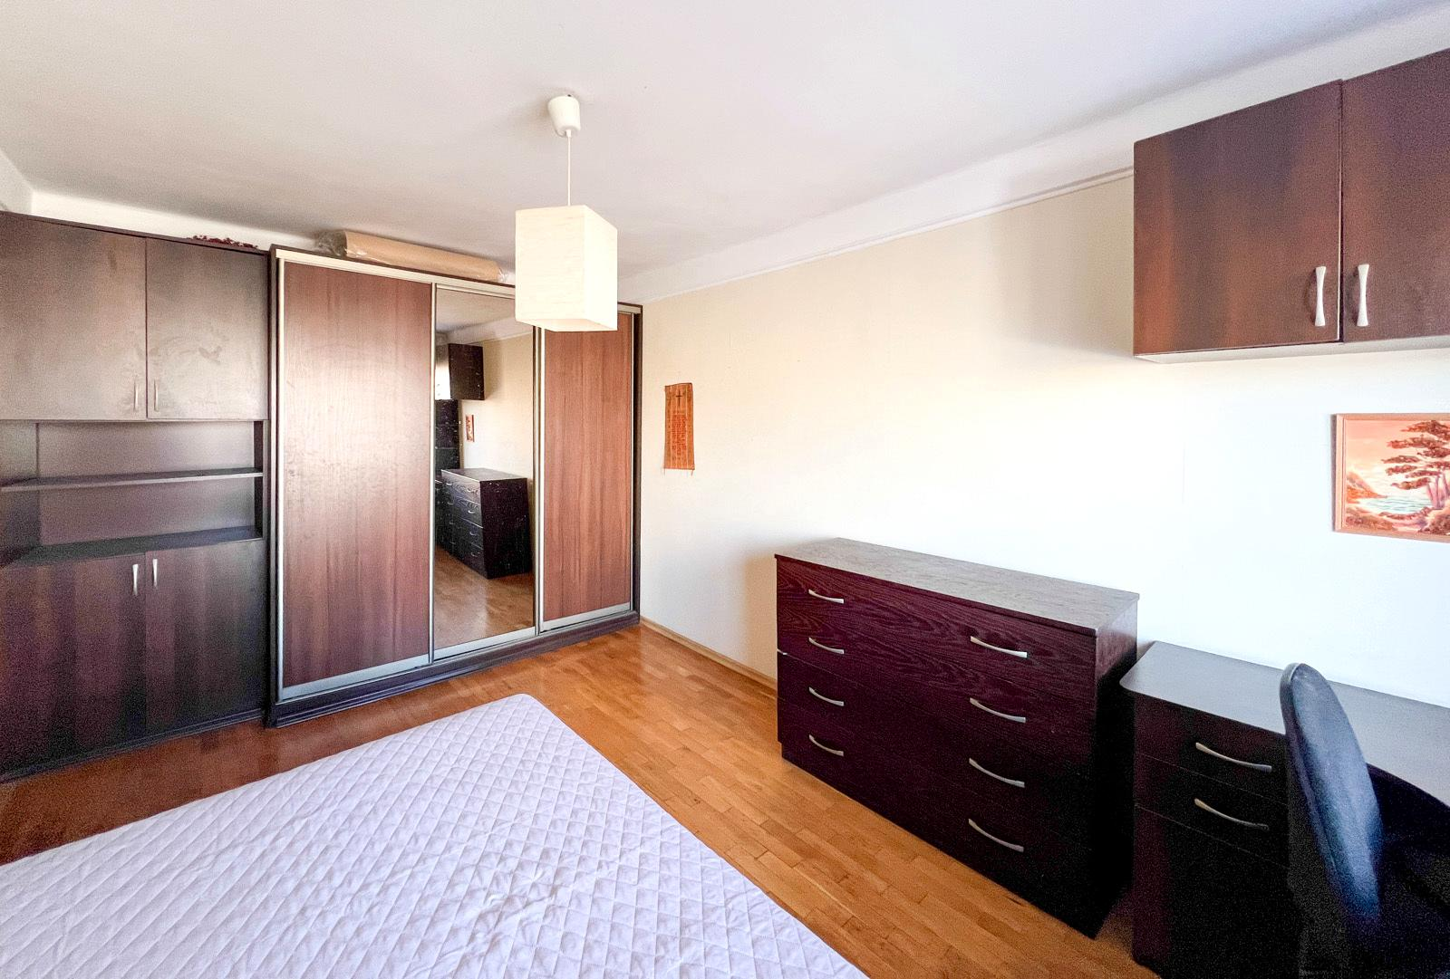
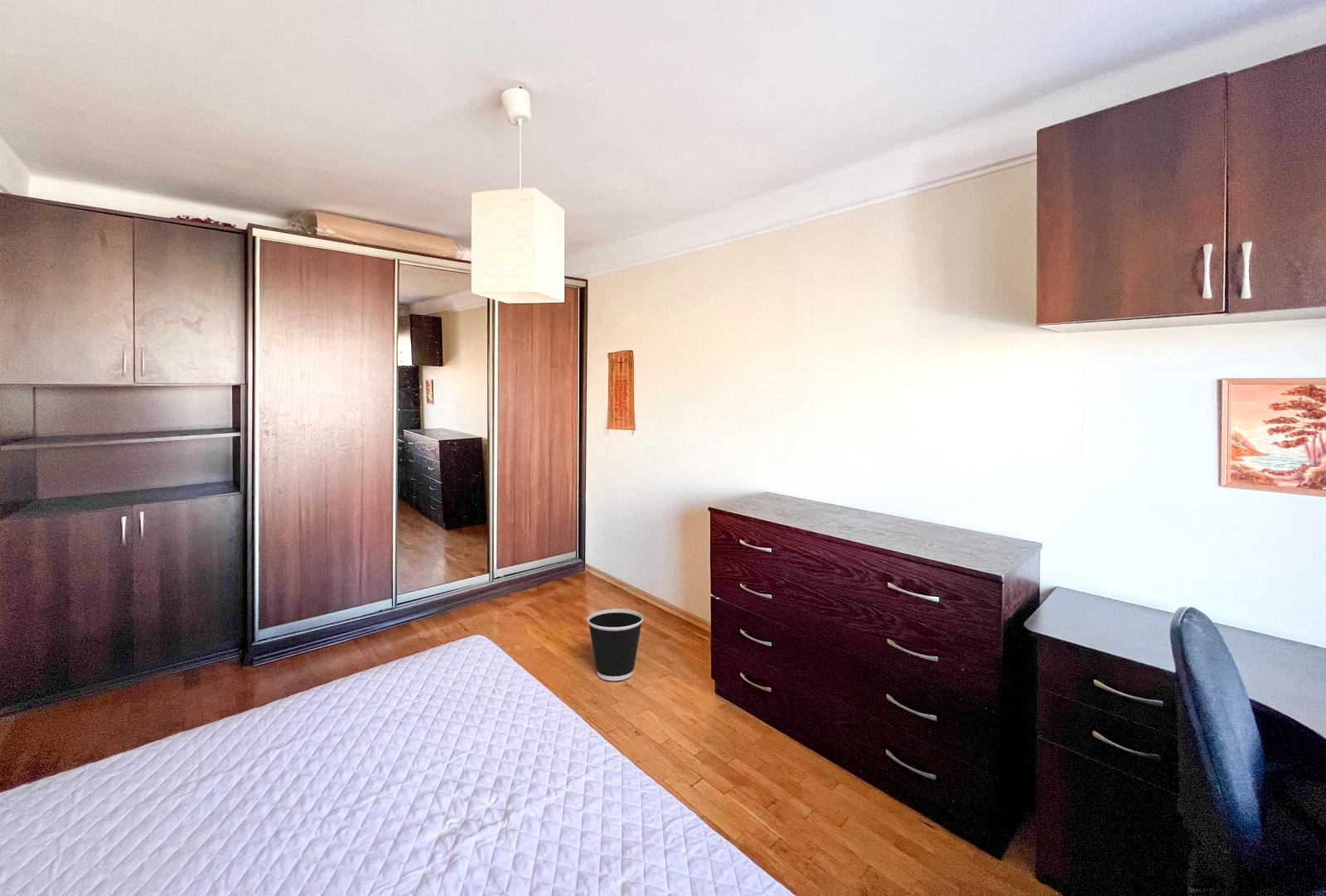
+ wastebasket (615, 645)
